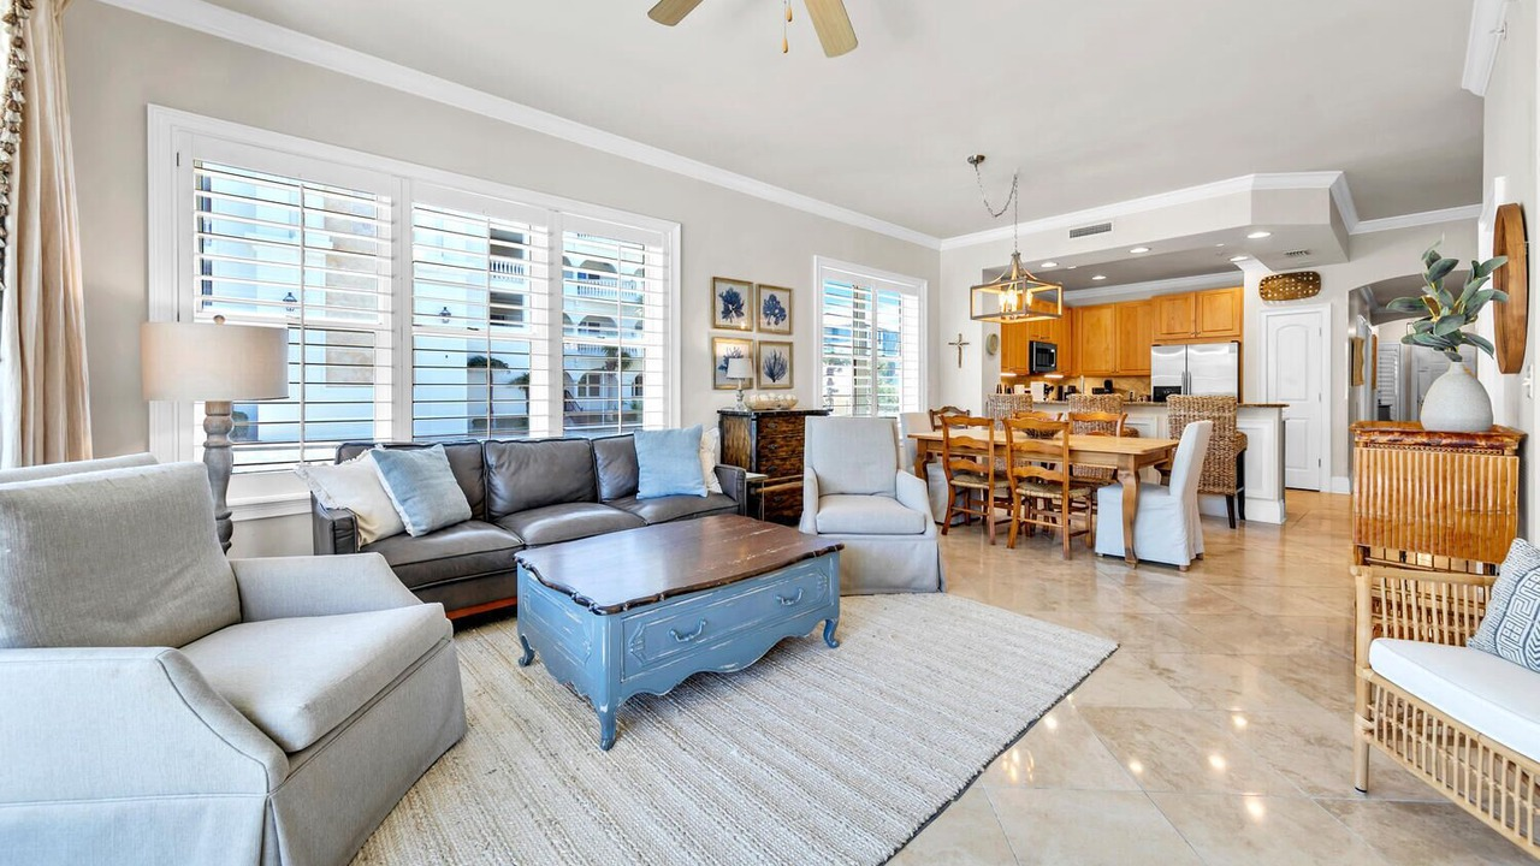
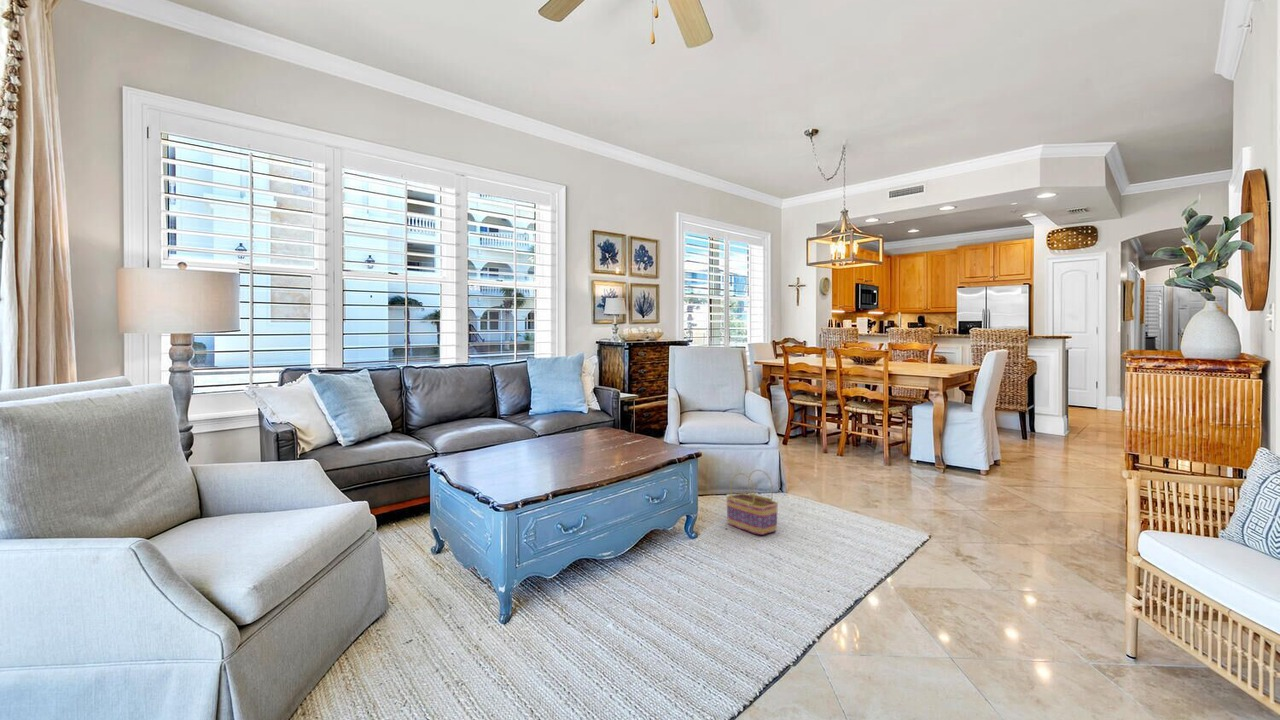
+ basket (751, 499)
